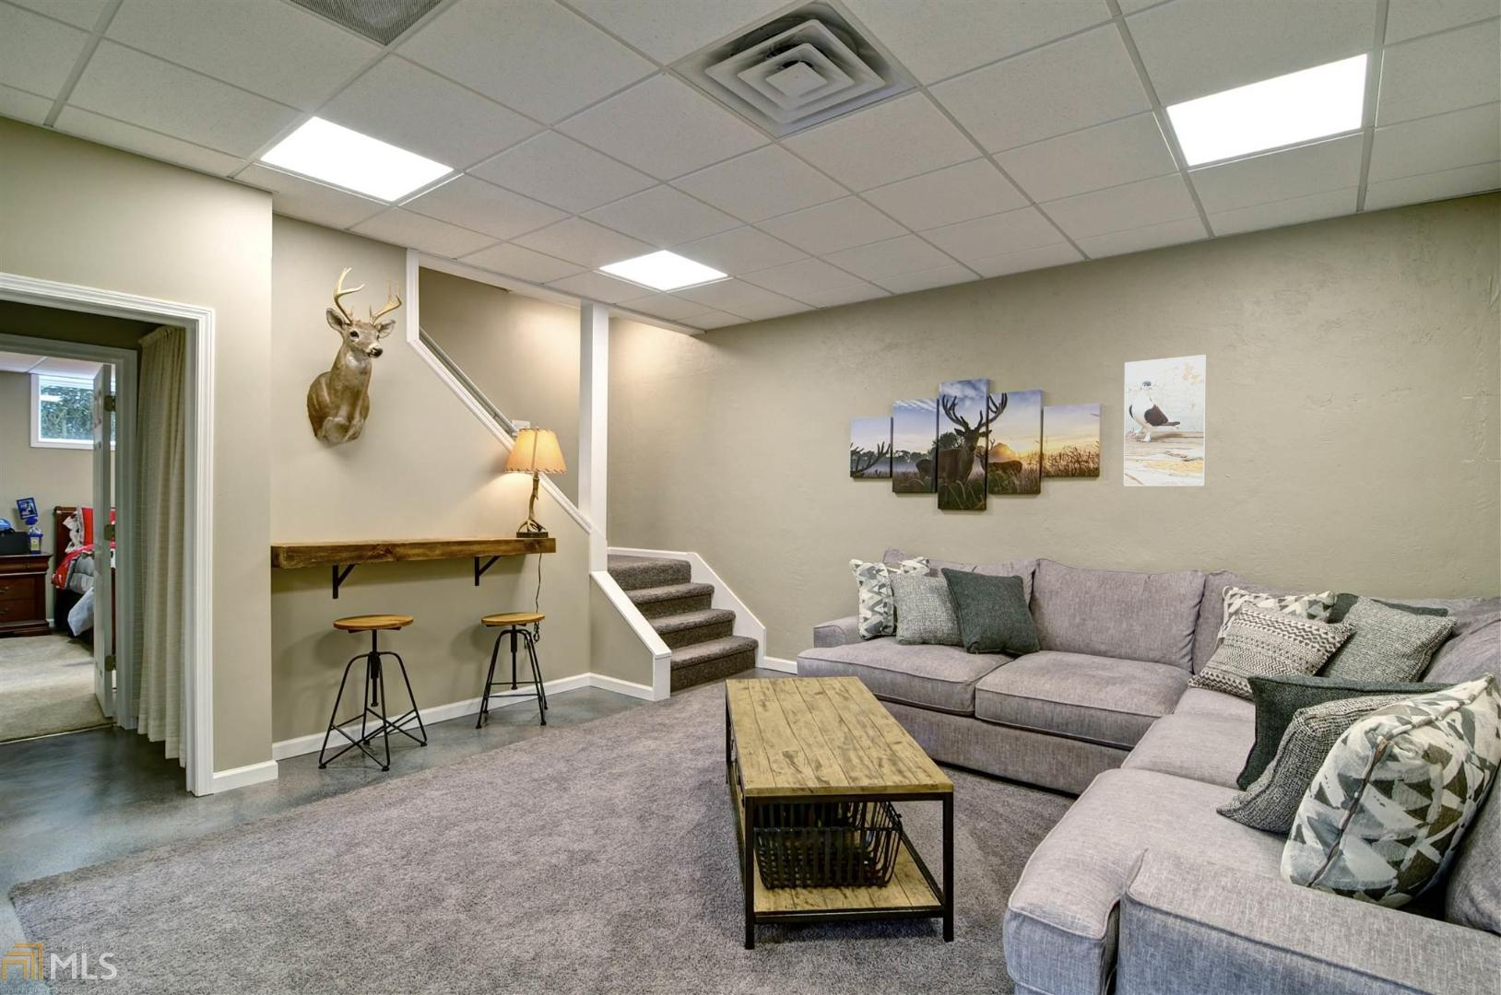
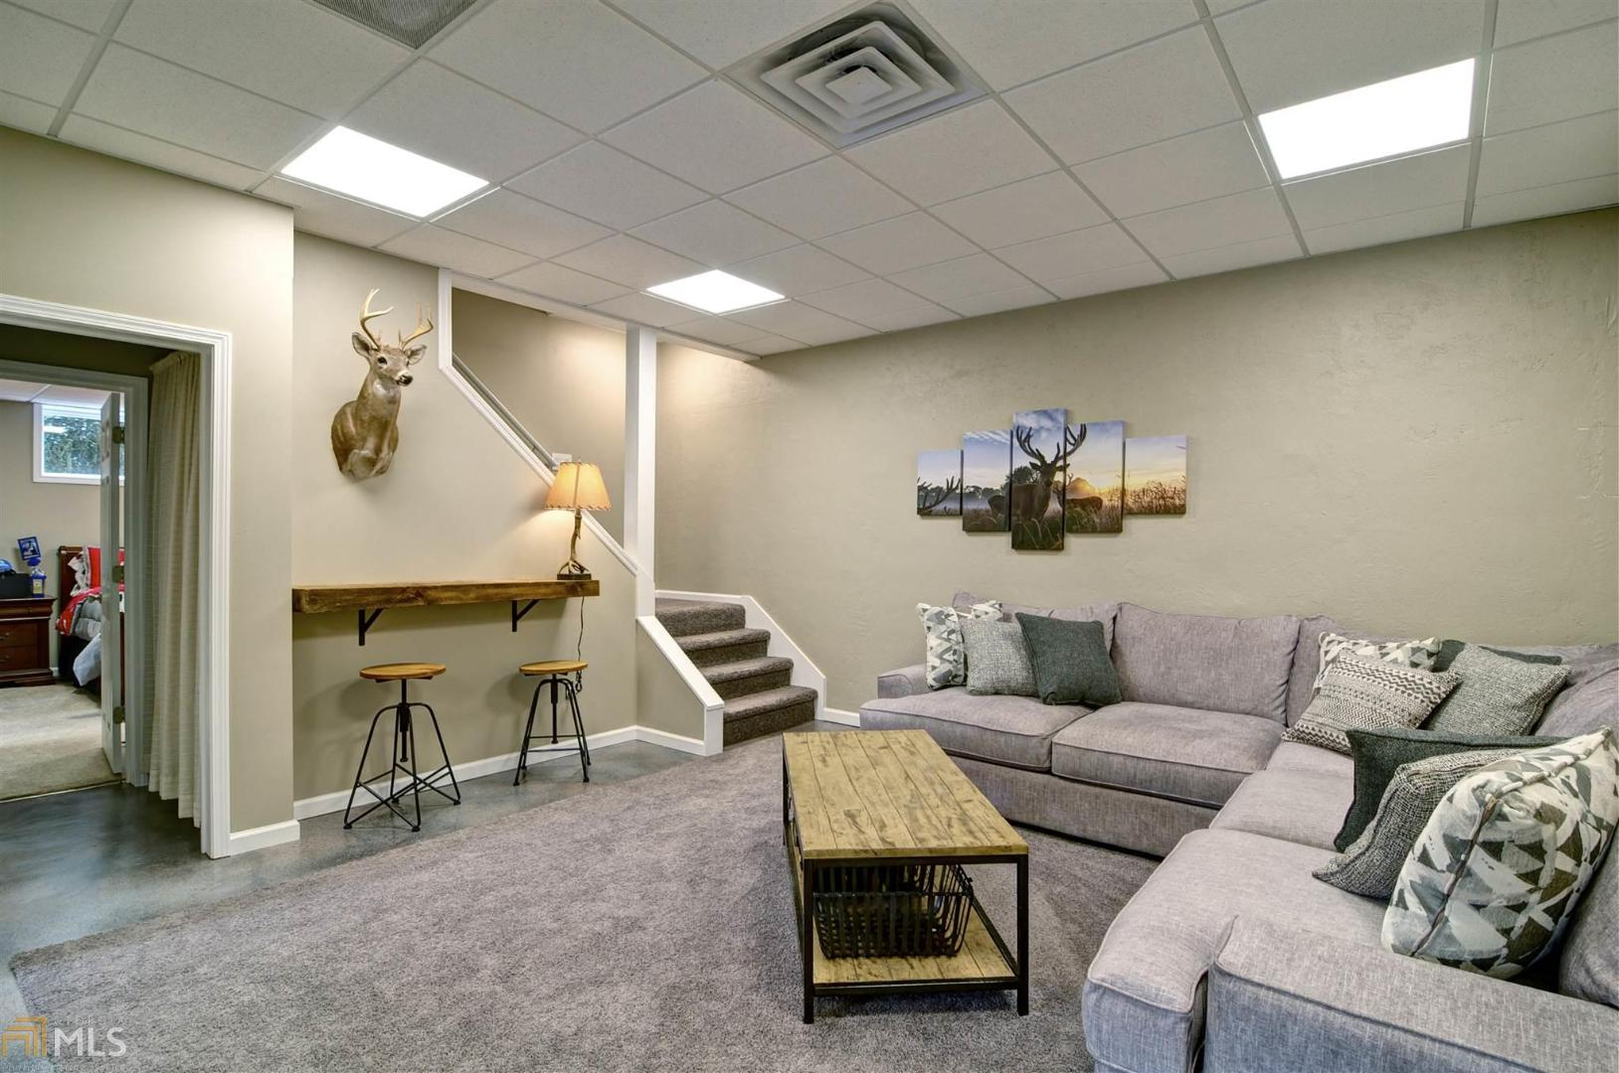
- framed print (1163, 422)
